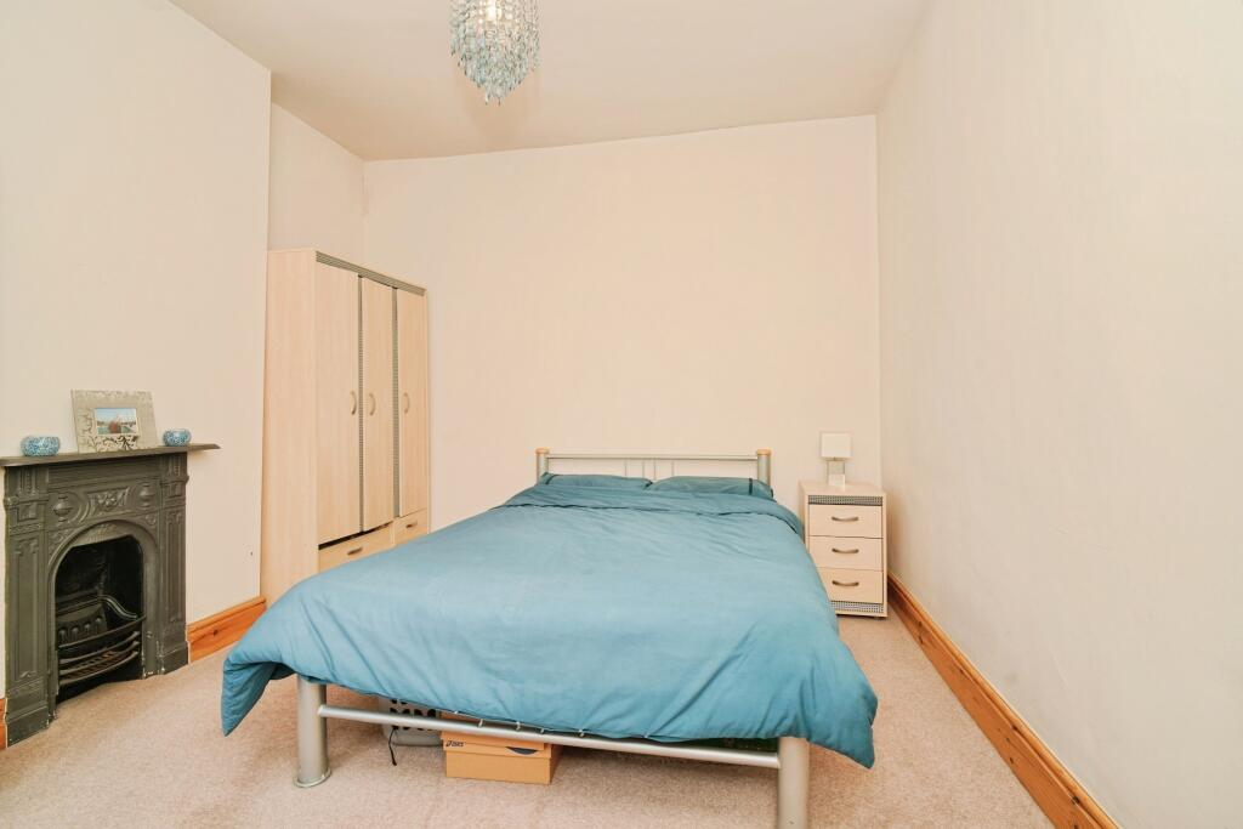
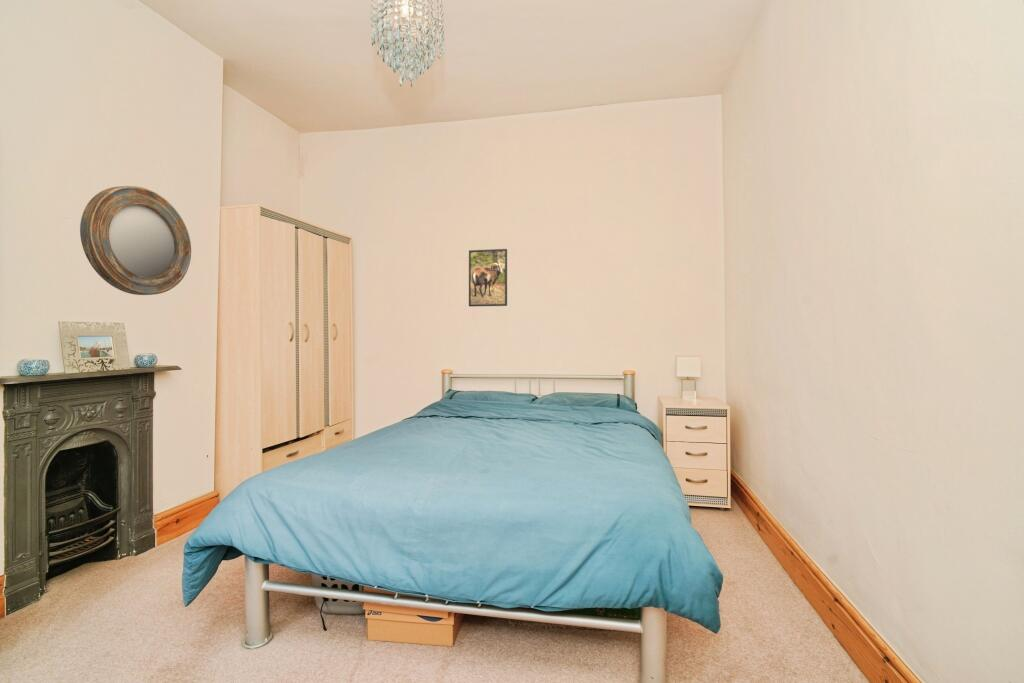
+ home mirror (141, 241)
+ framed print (487, 277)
